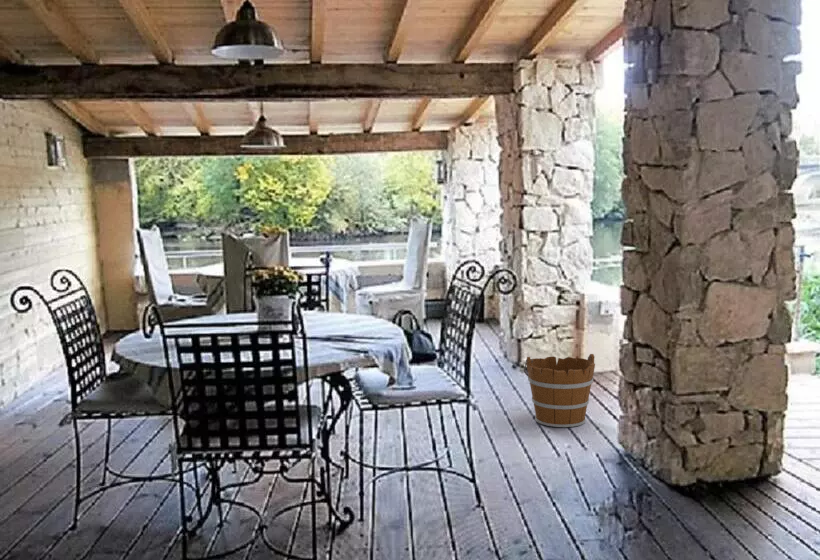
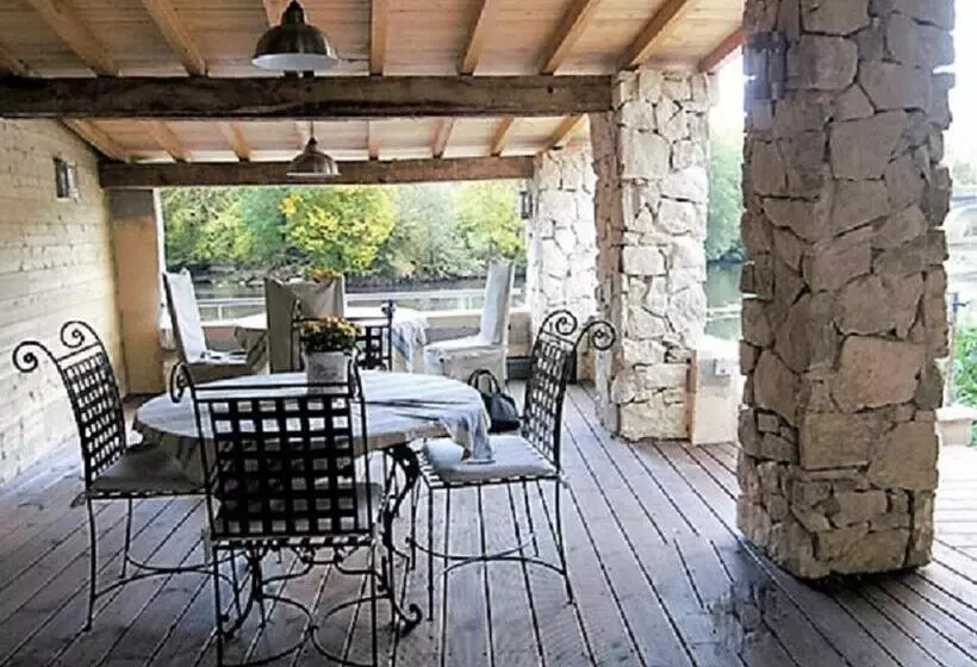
- bucket (560, 387)
